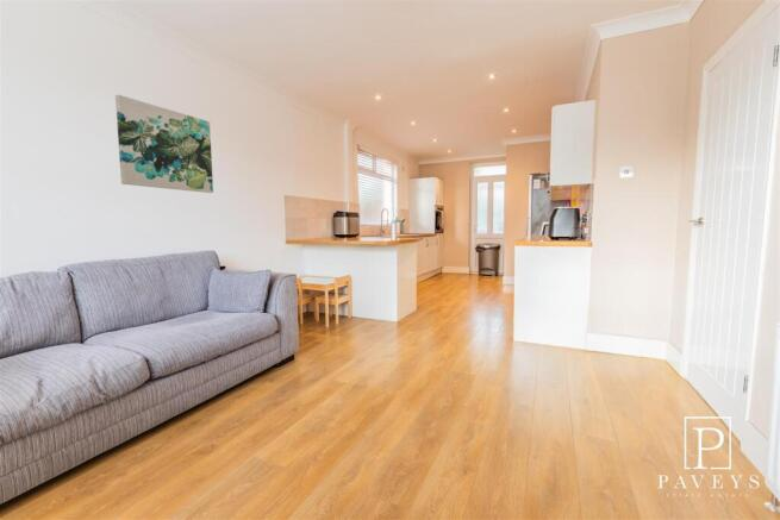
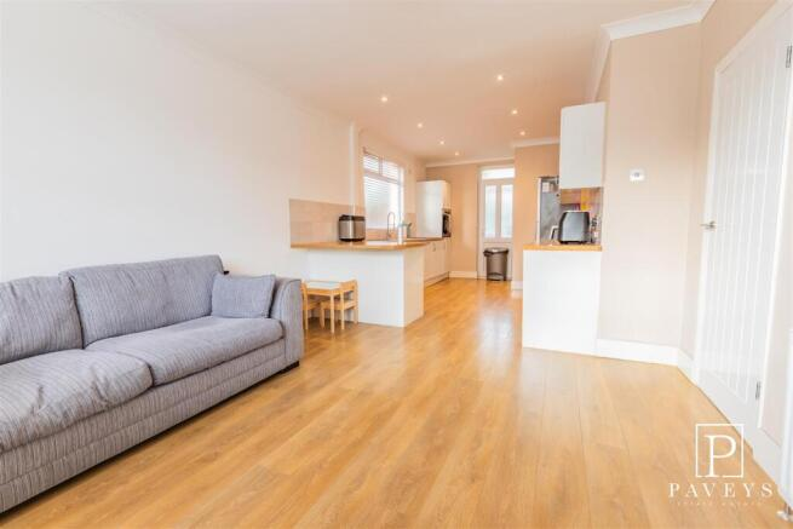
- wall art (169, 149)
